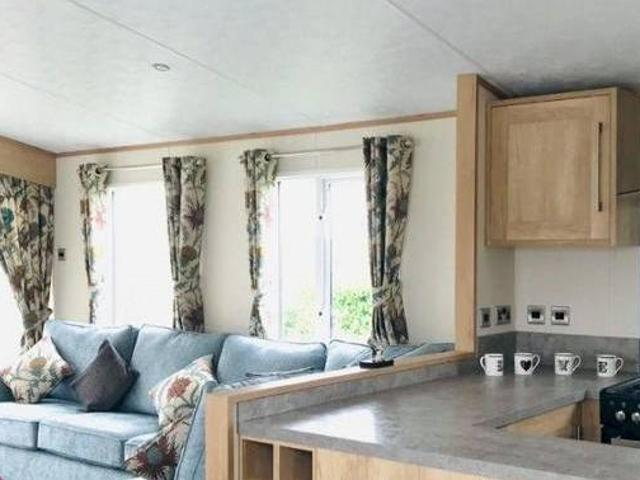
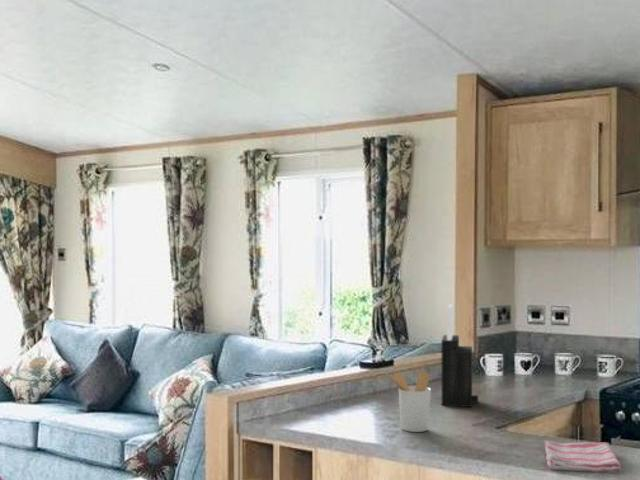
+ knife block (460, 353)
+ utensil holder (407, 399)
+ dish towel (580, 453)
